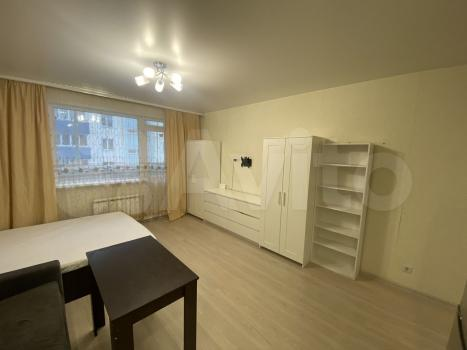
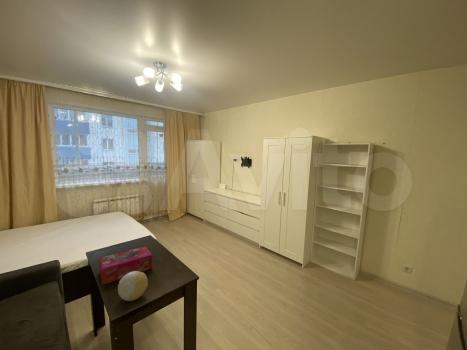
+ tissue box (126, 263)
+ decorative ball (133, 285)
